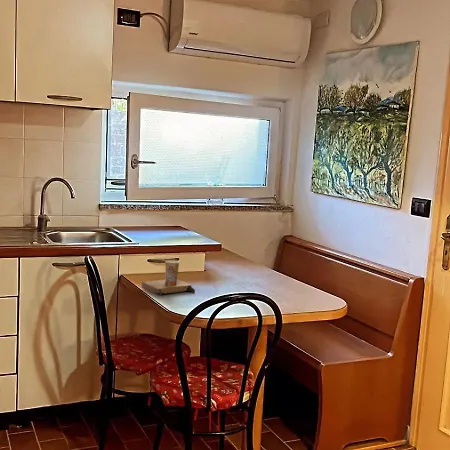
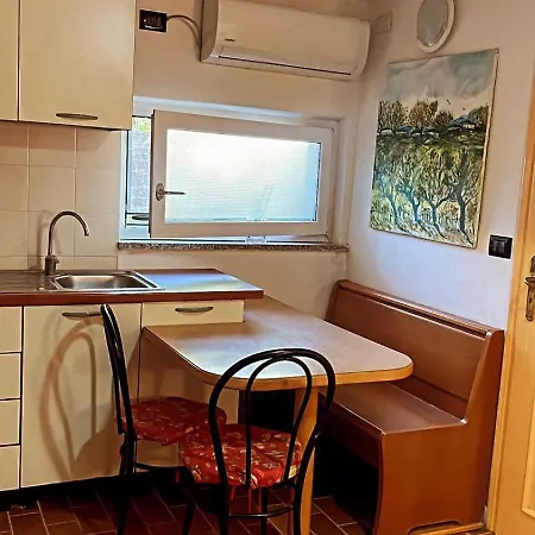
- cup (170, 276)
